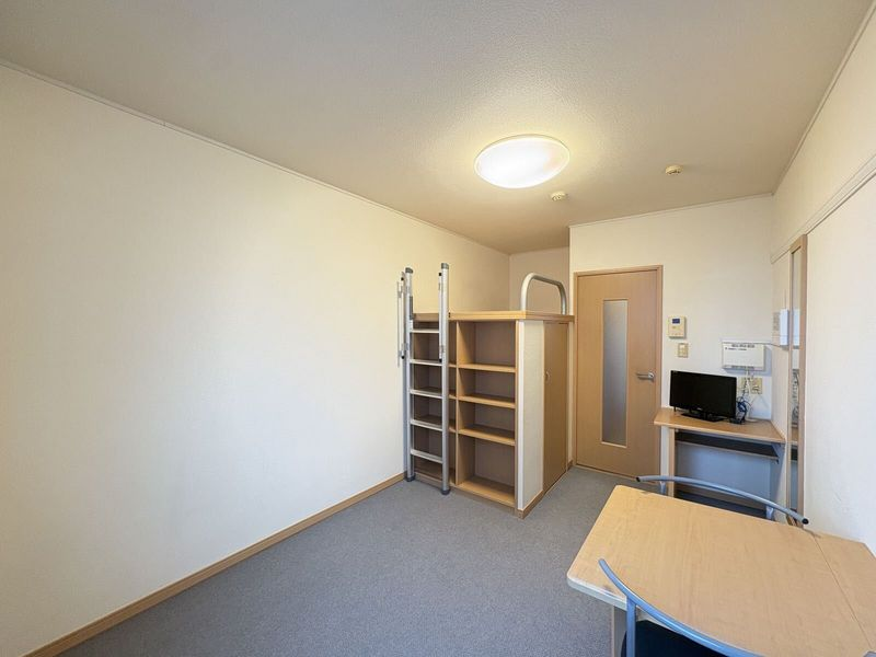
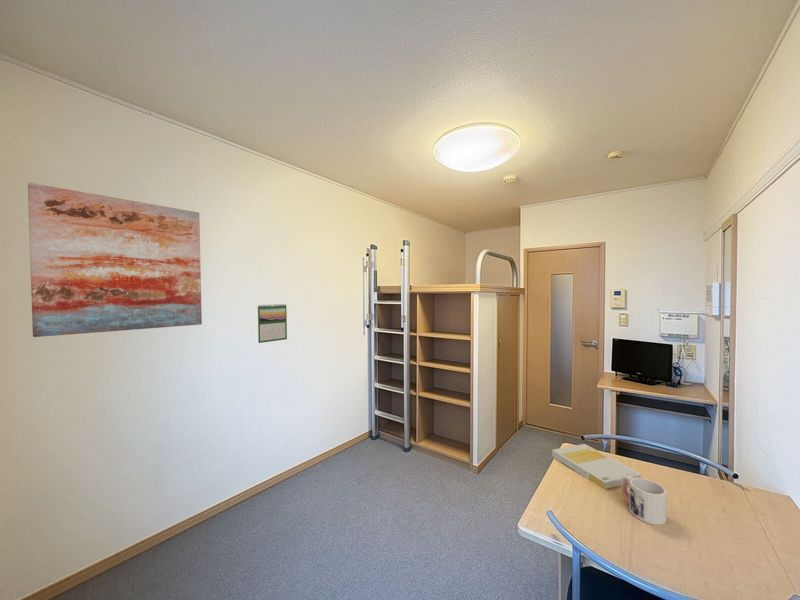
+ mug (641, 496)
+ calendar (272, 322)
+ book (593, 464)
+ wall art (128, 265)
